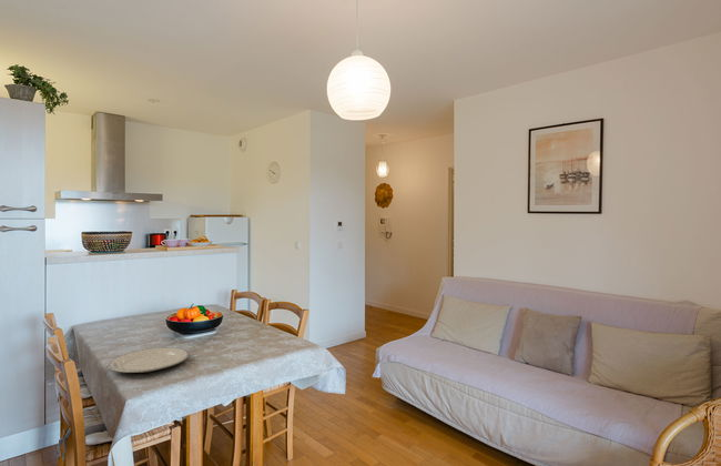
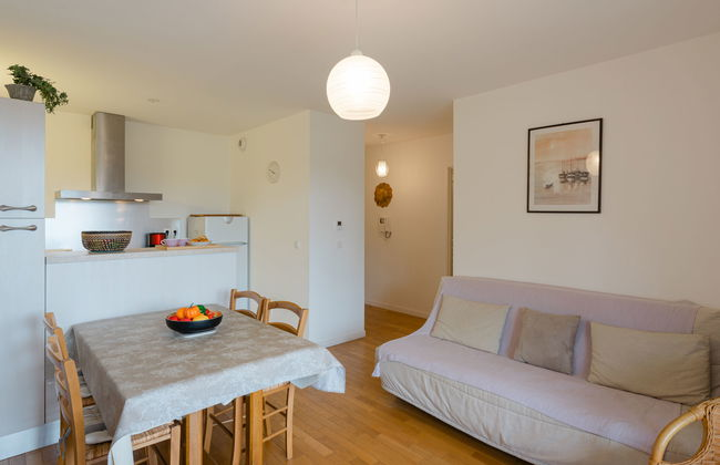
- chinaware (150, 361)
